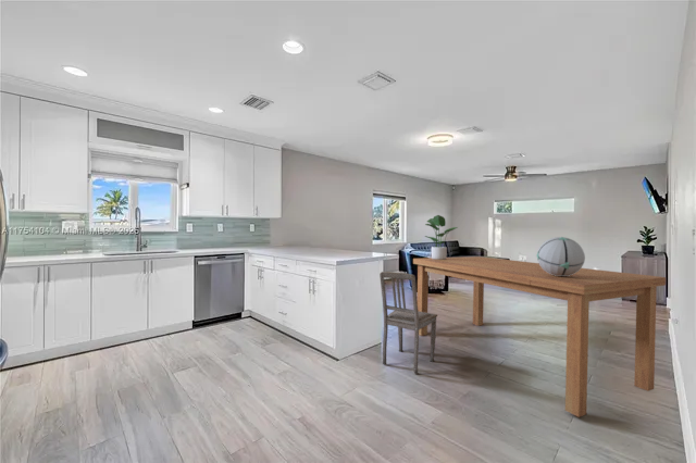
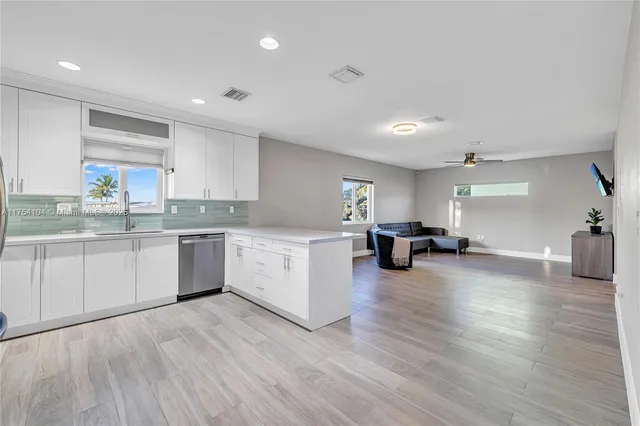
- dining chair (408, 316)
- potted plant (440, 236)
- decorative sphere (560, 255)
- dining table (514, 289)
